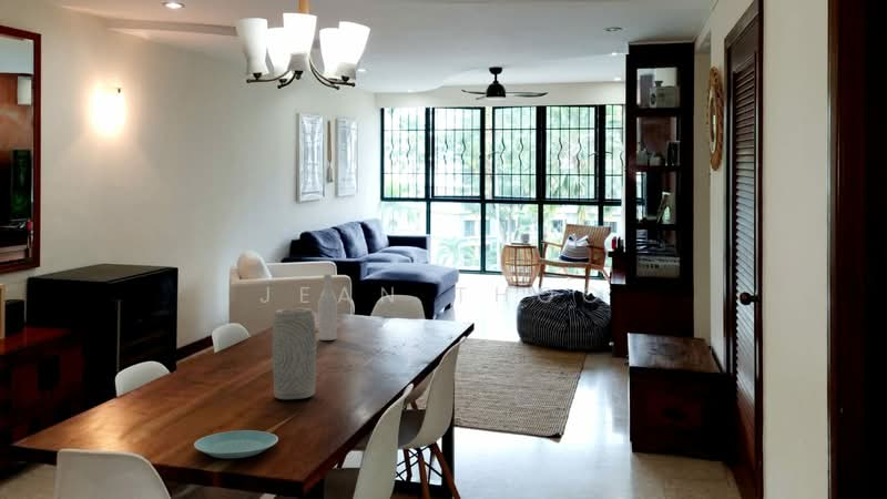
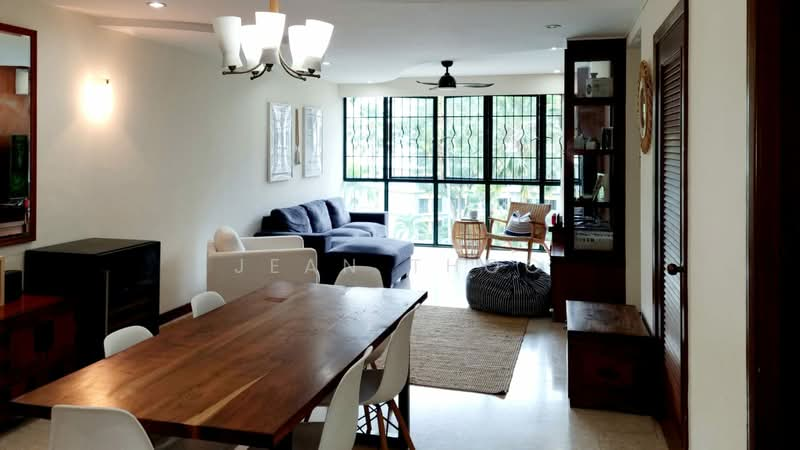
- vase (294, 353)
- plate (236, 445)
- wine bottle (327, 306)
